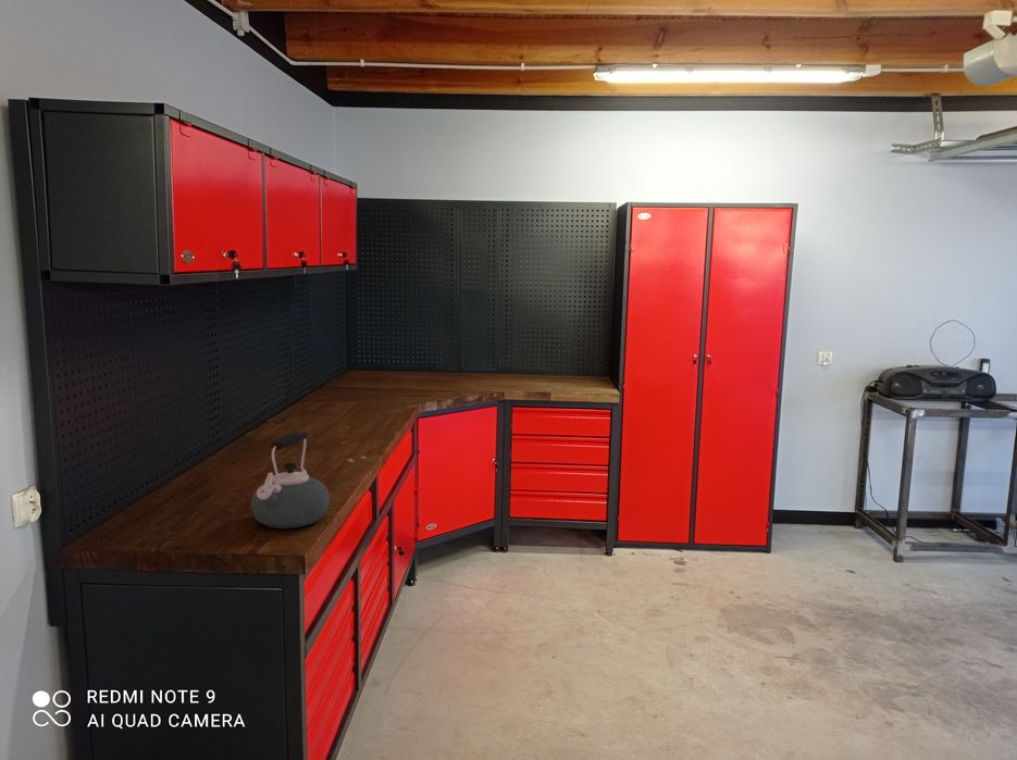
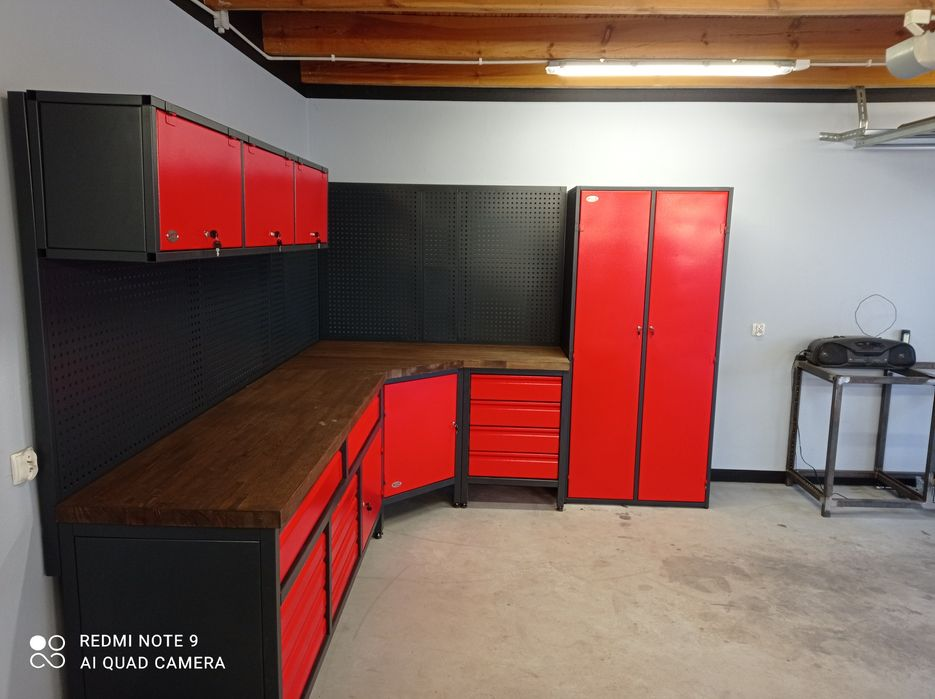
- kettle (286, 479)
